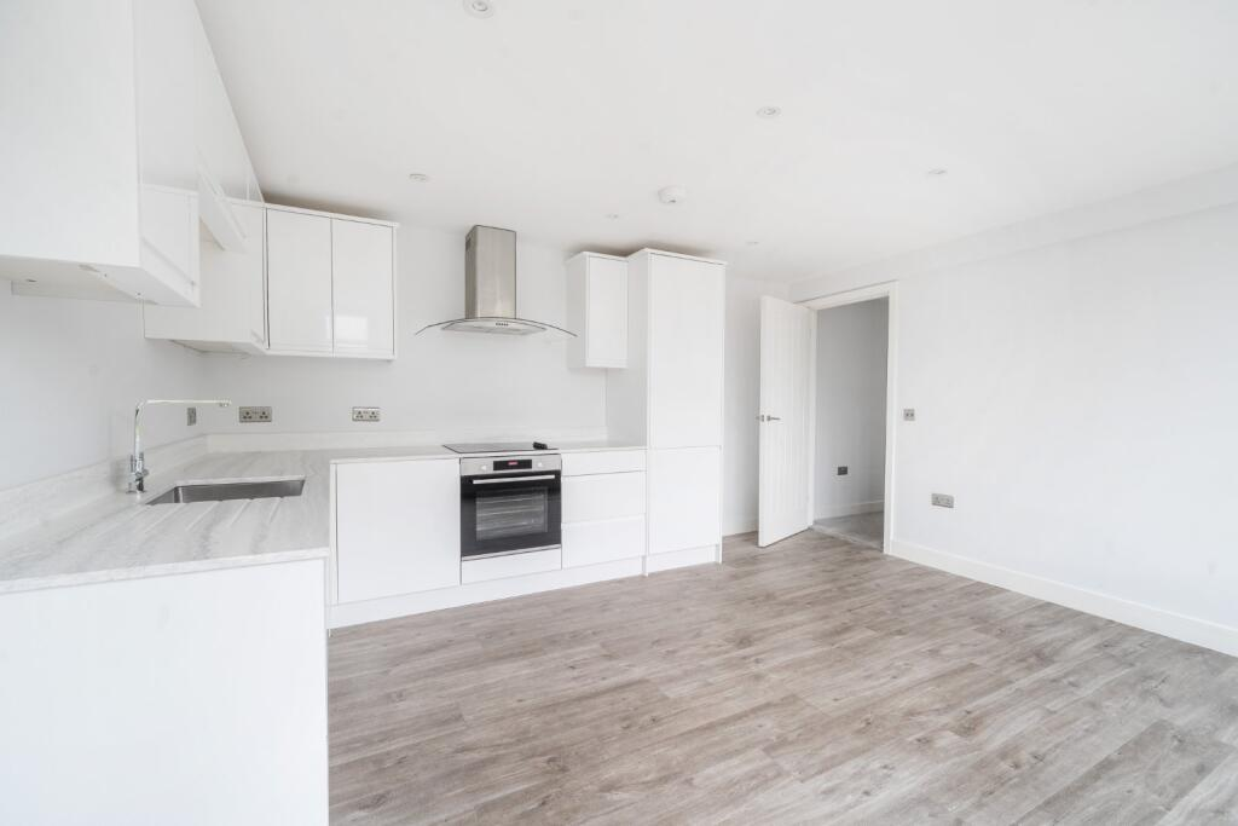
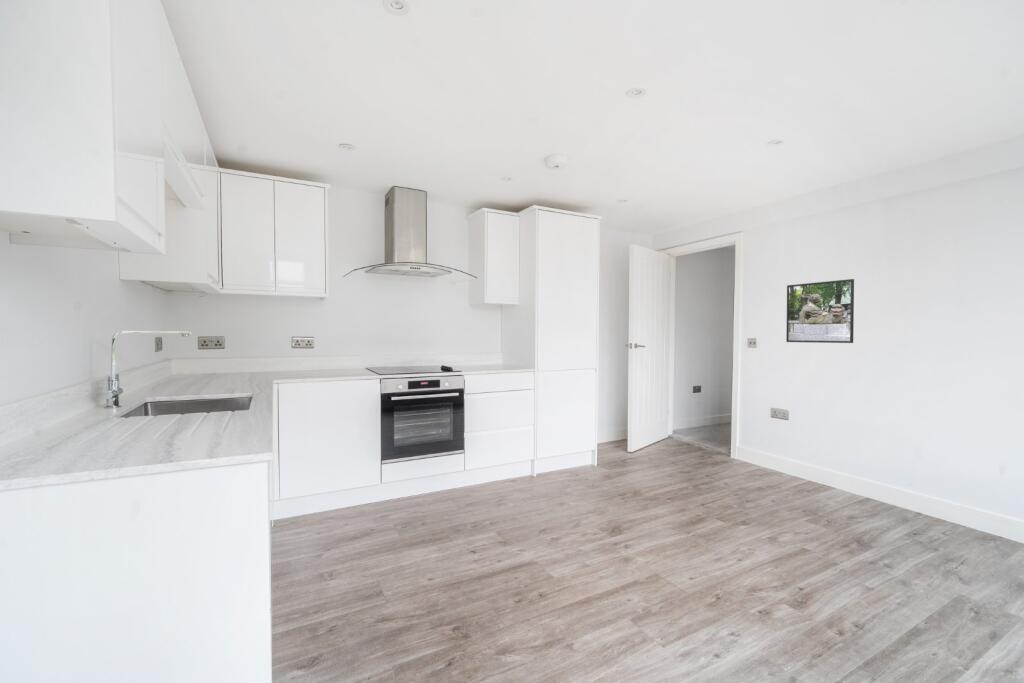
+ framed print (818, 312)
